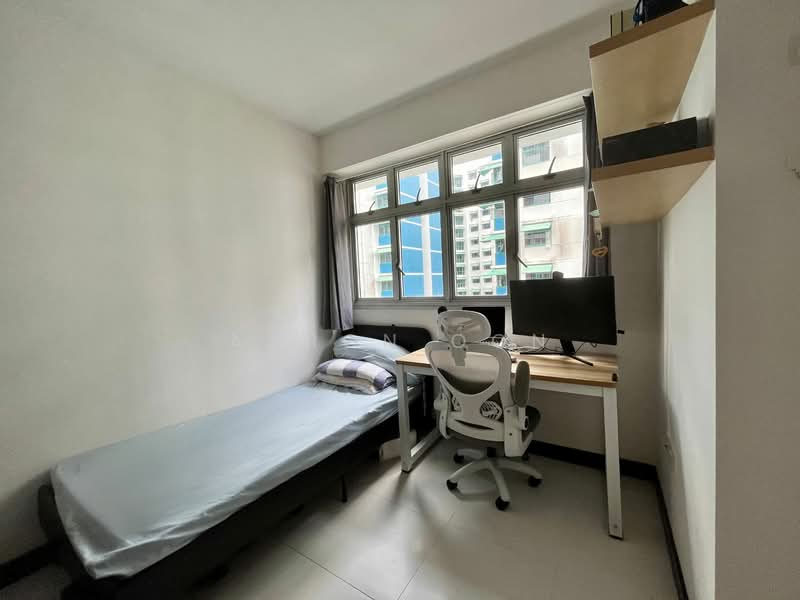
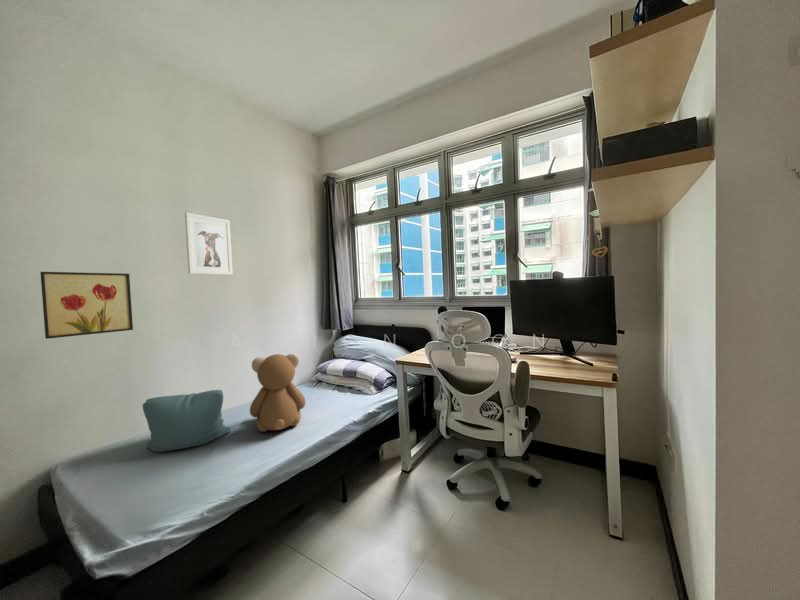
+ teddy bear (277, 388)
+ cushion (189, 415)
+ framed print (210, 245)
+ wall art (90, 303)
